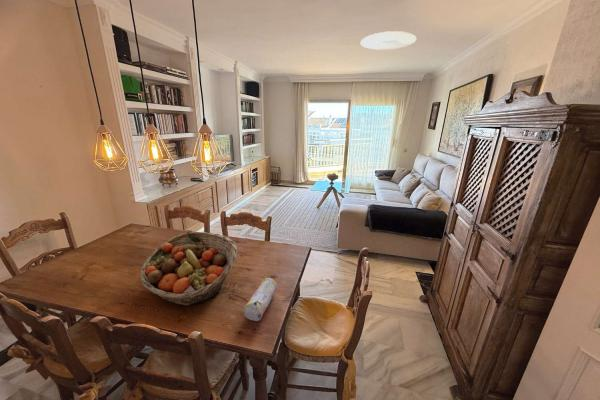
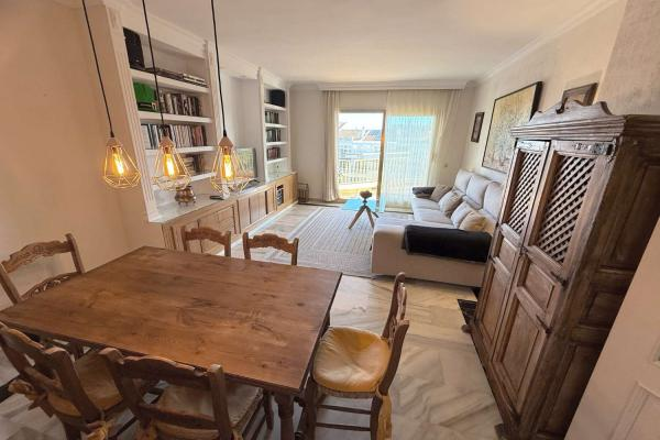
- ceiling light (387, 38)
- pencil case (261, 297)
- fruit basket (191, 265)
